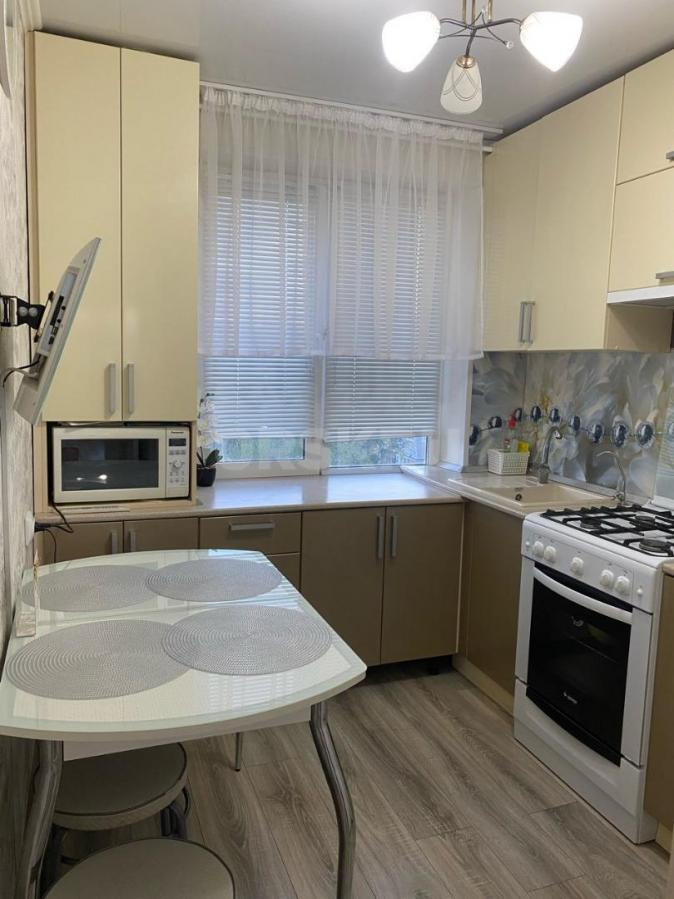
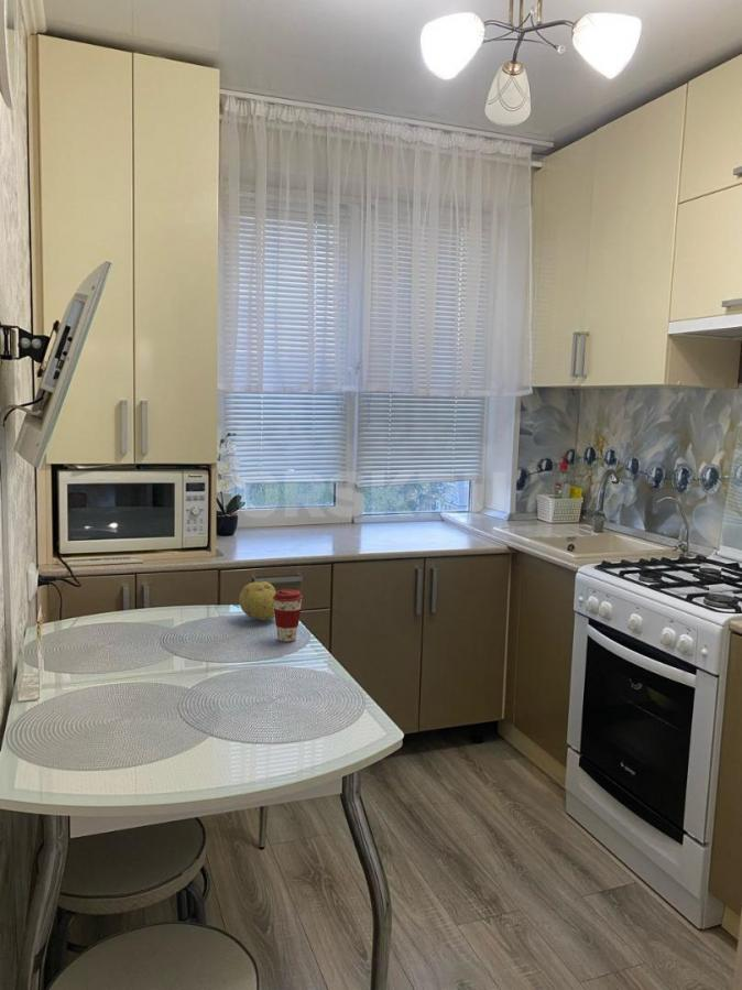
+ fruit (259, 600)
+ coffee cup (287, 614)
